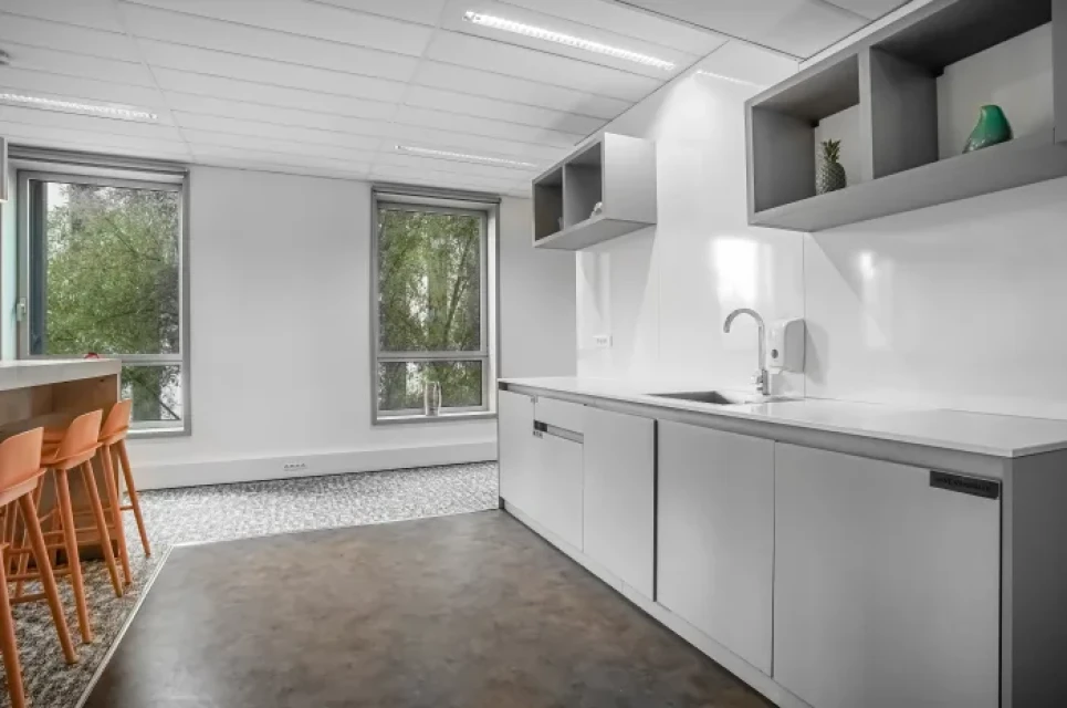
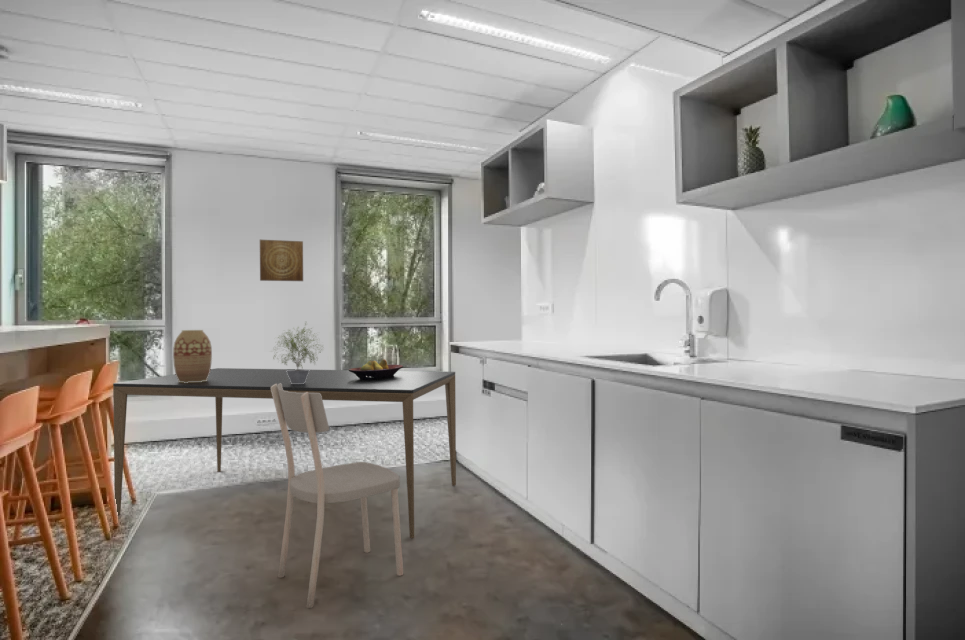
+ dining table (297, 392)
+ potted plant (297, 351)
+ vase (192, 355)
+ fruit bowl (376, 368)
+ wall art (281, 260)
+ dining chair (338, 480)
